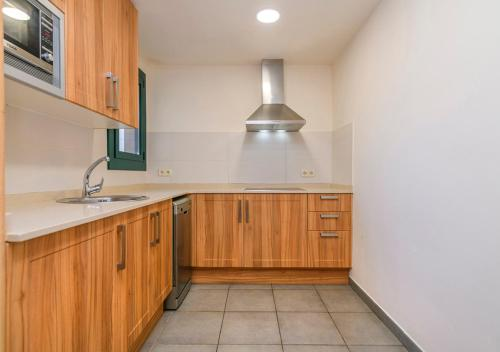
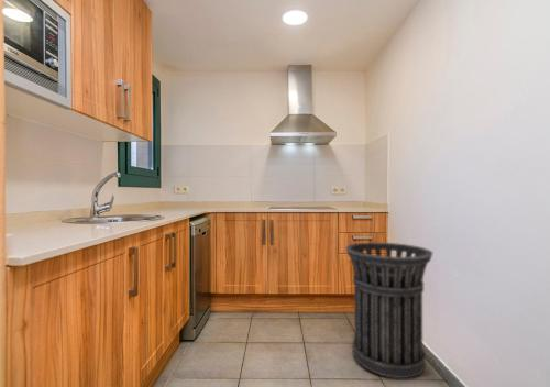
+ trash can (387, 303)
